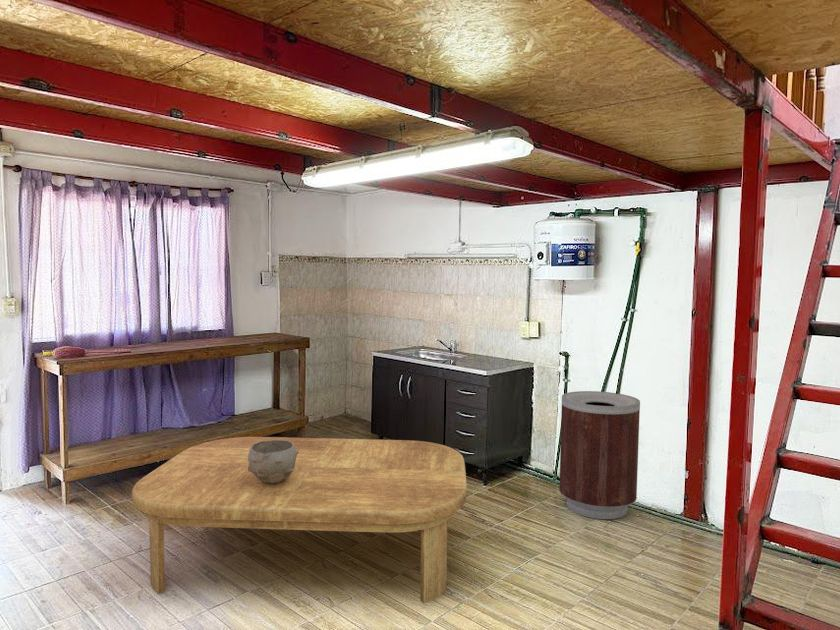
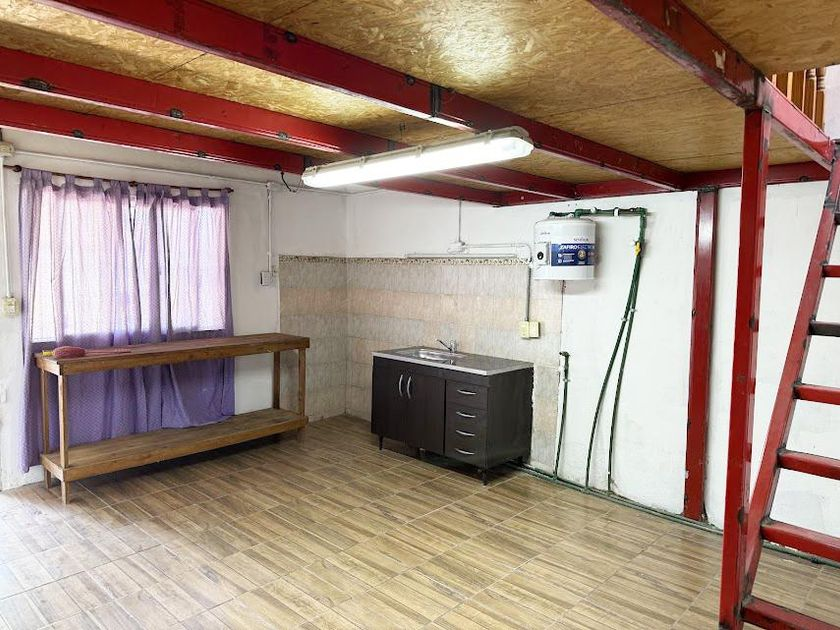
- bowl (272, 463)
- dining table (312, 510)
- trash can (598, 453)
